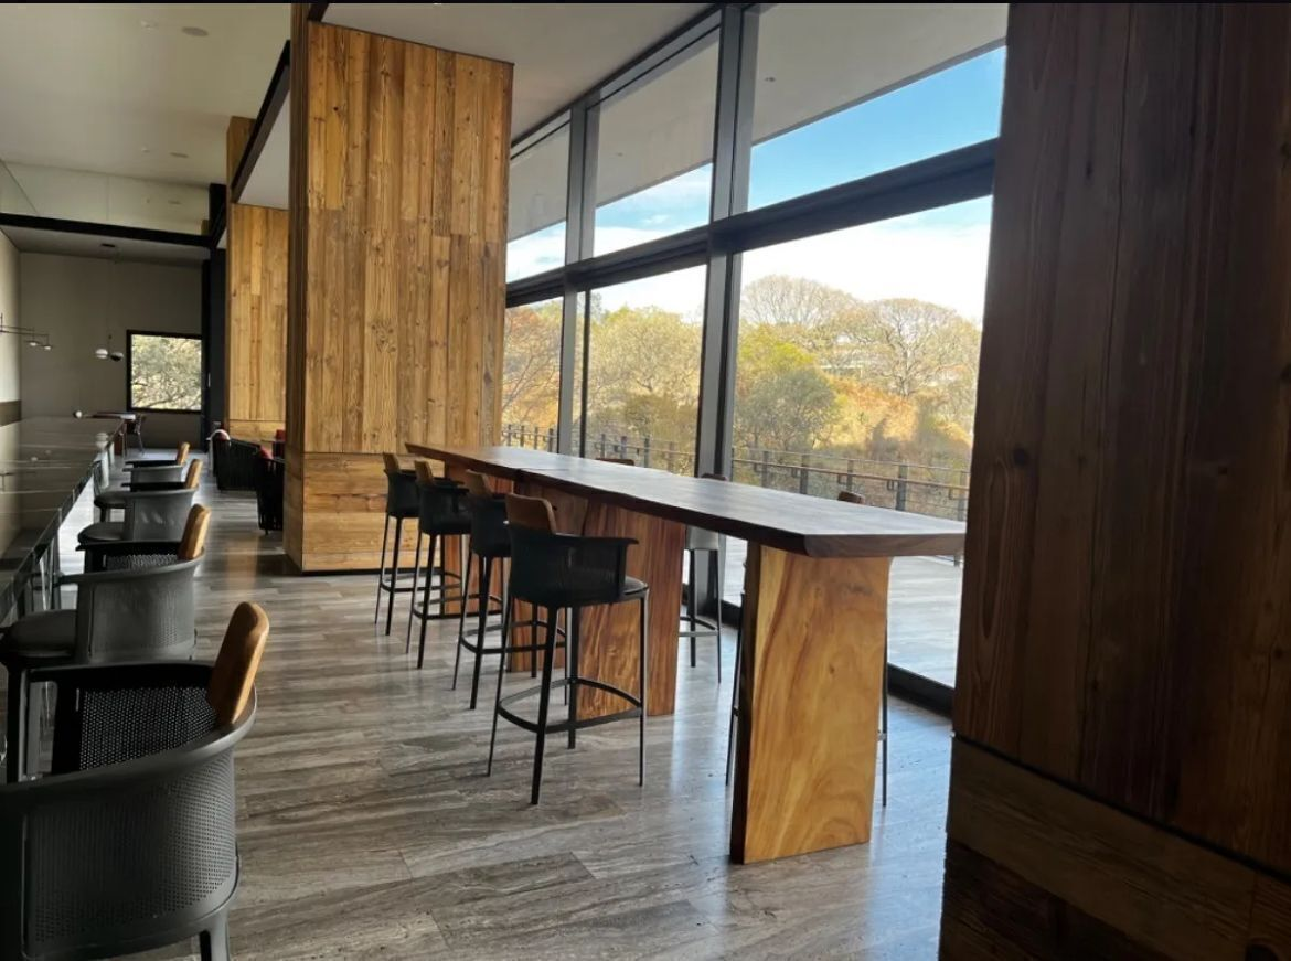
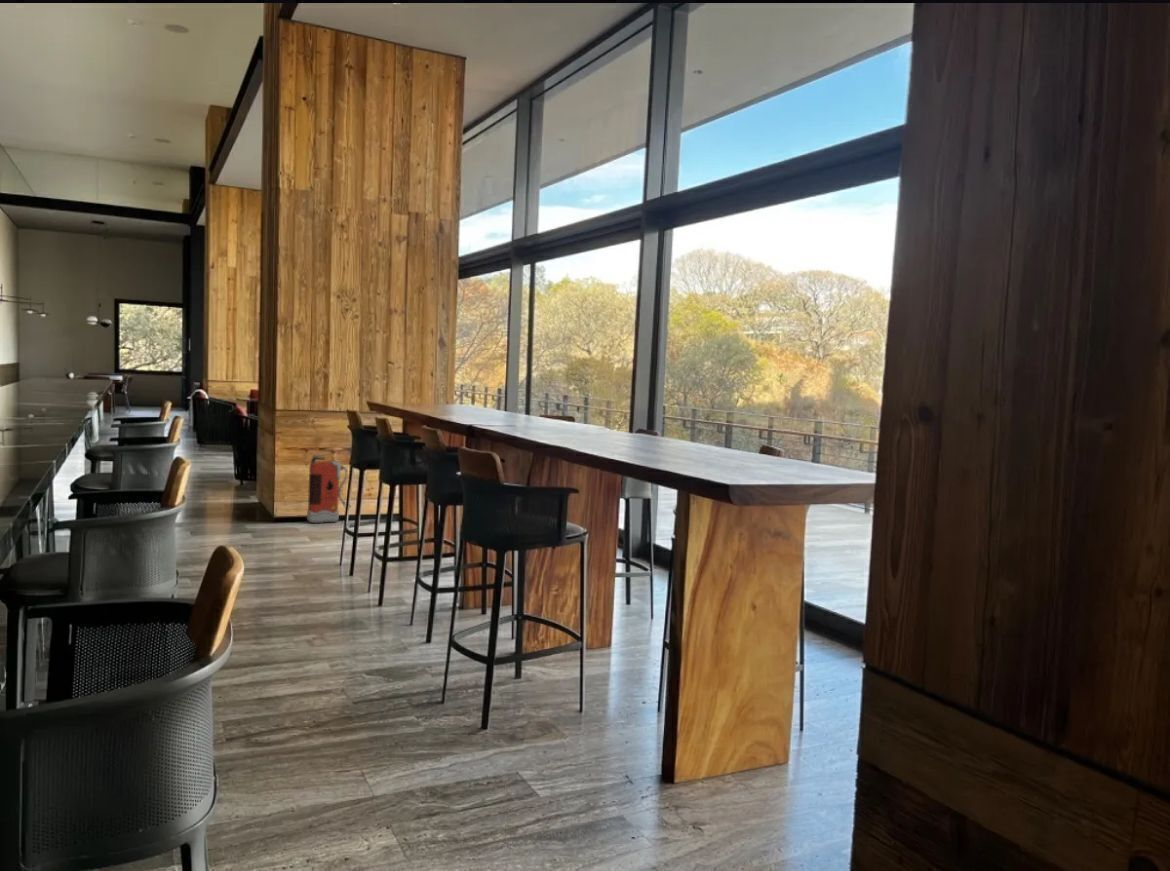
+ fire extinguisher (330, 487)
